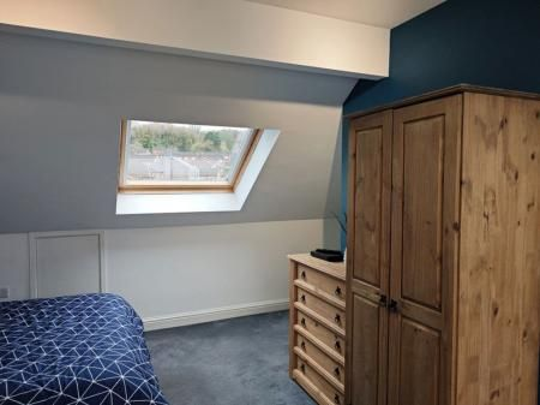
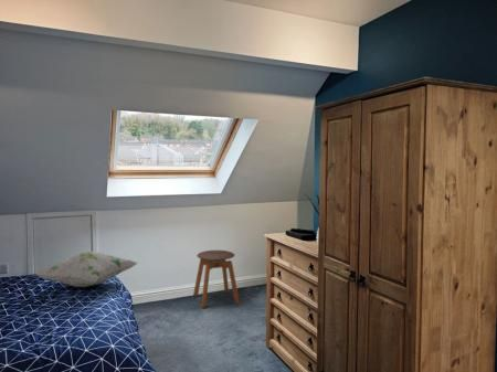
+ stool (209, 273)
+ decorative pillow (88, 268)
